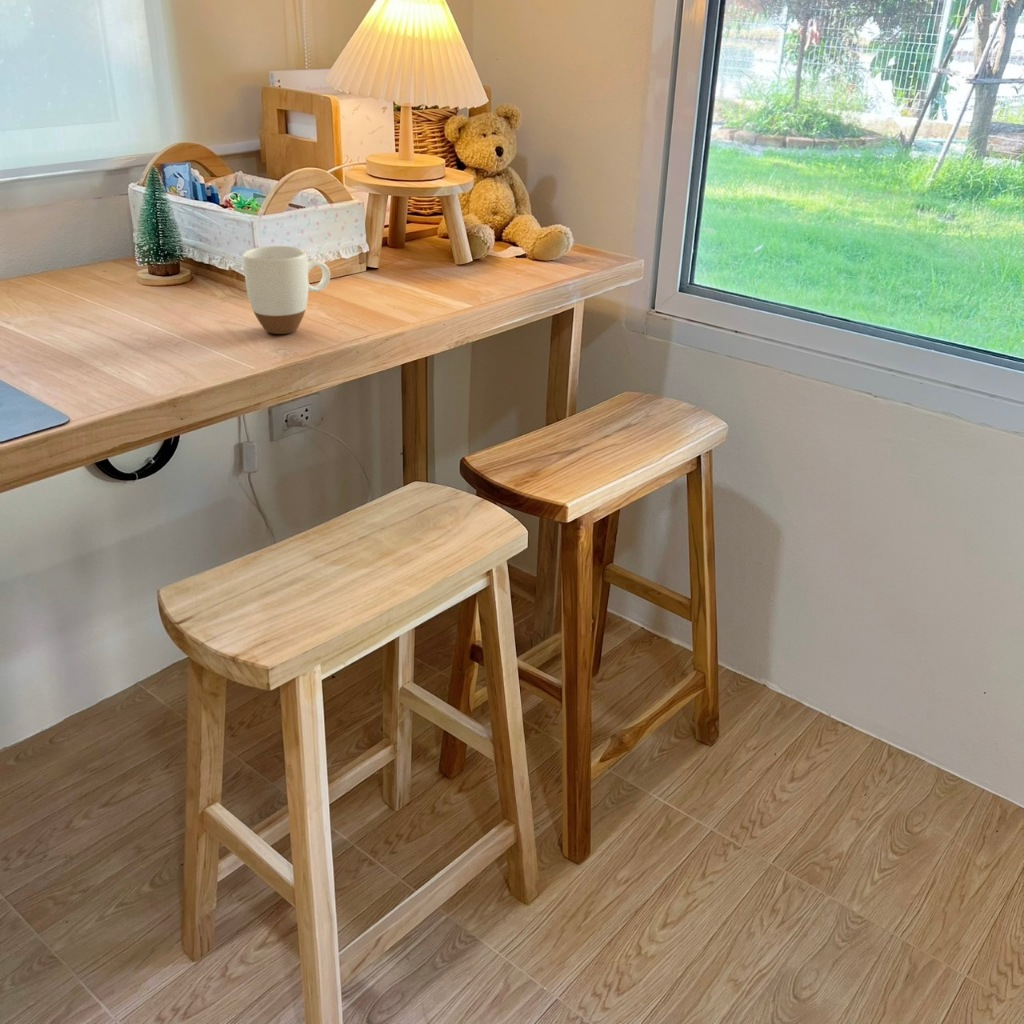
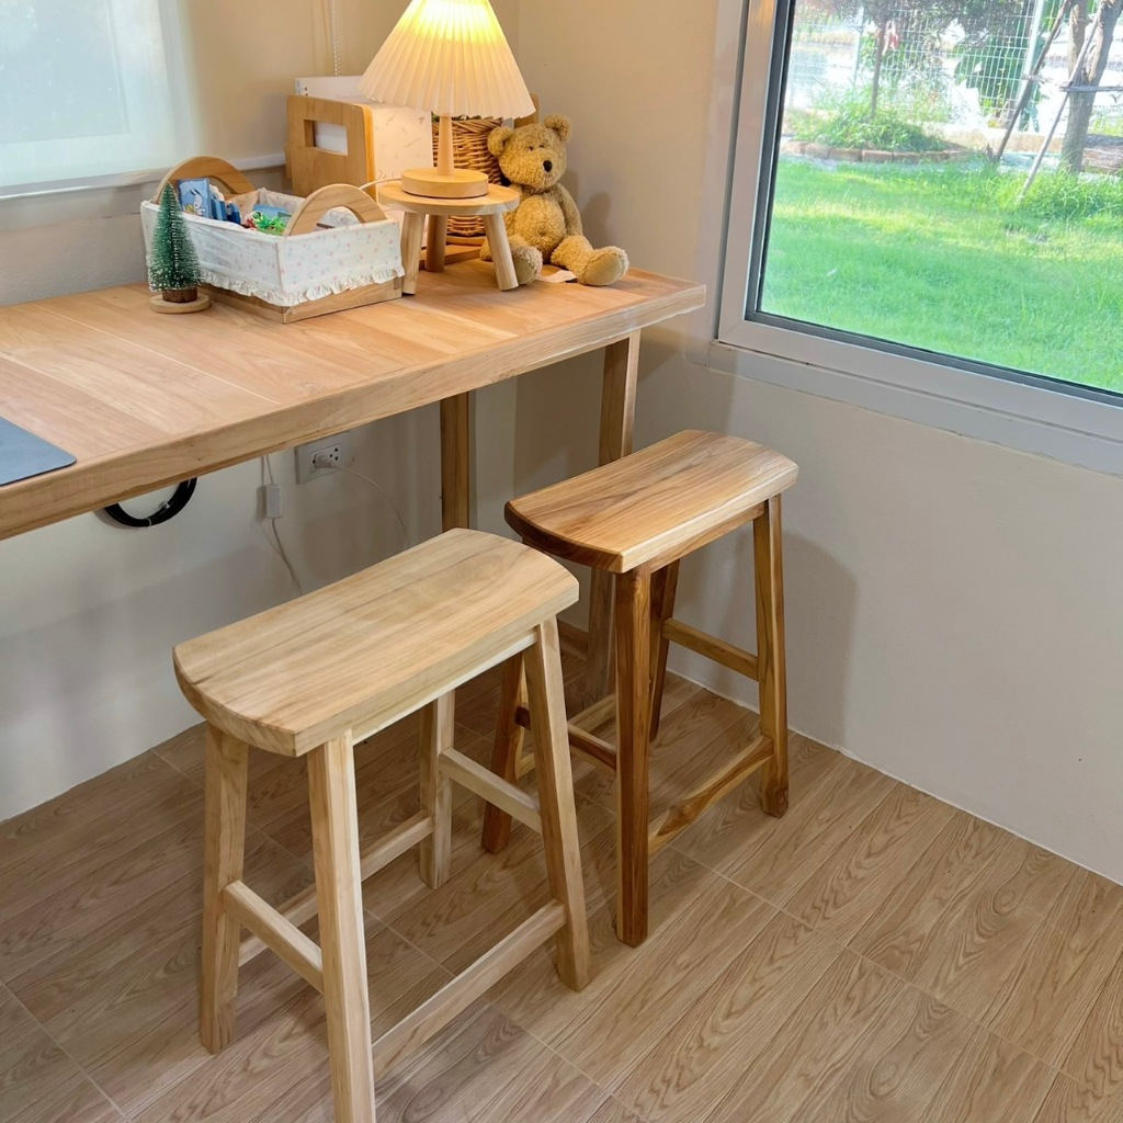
- mug (290, 289)
